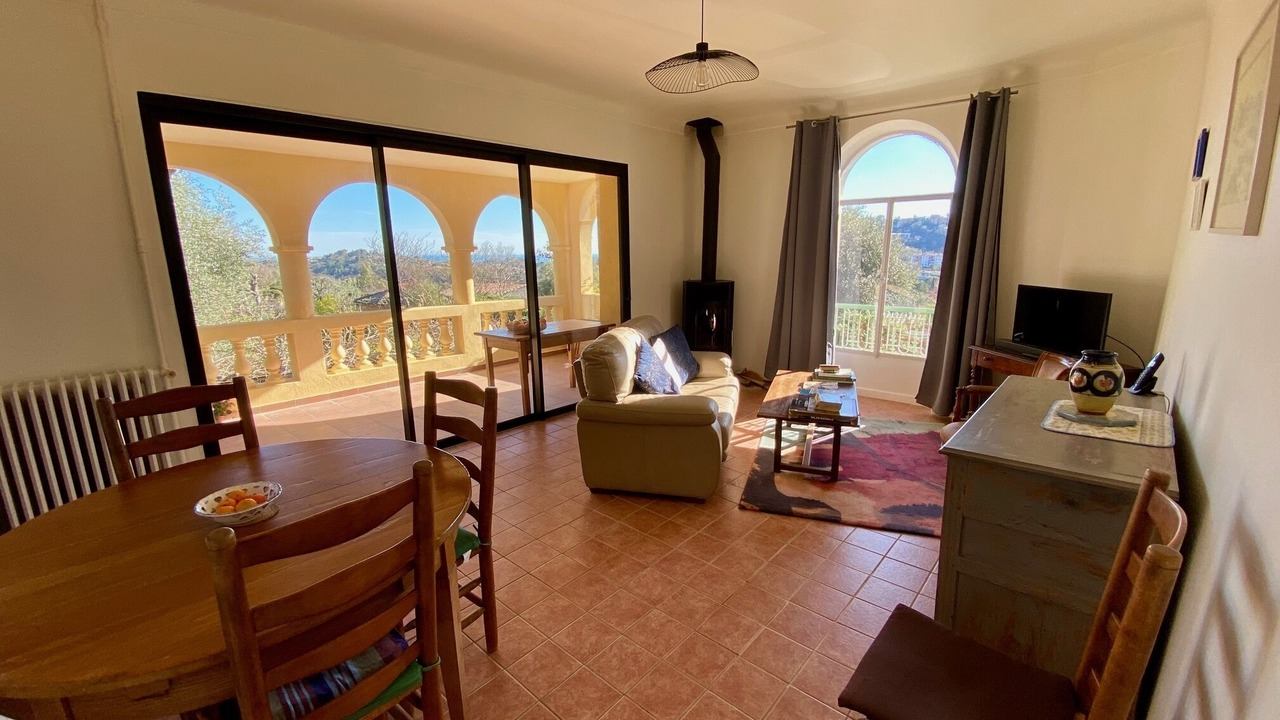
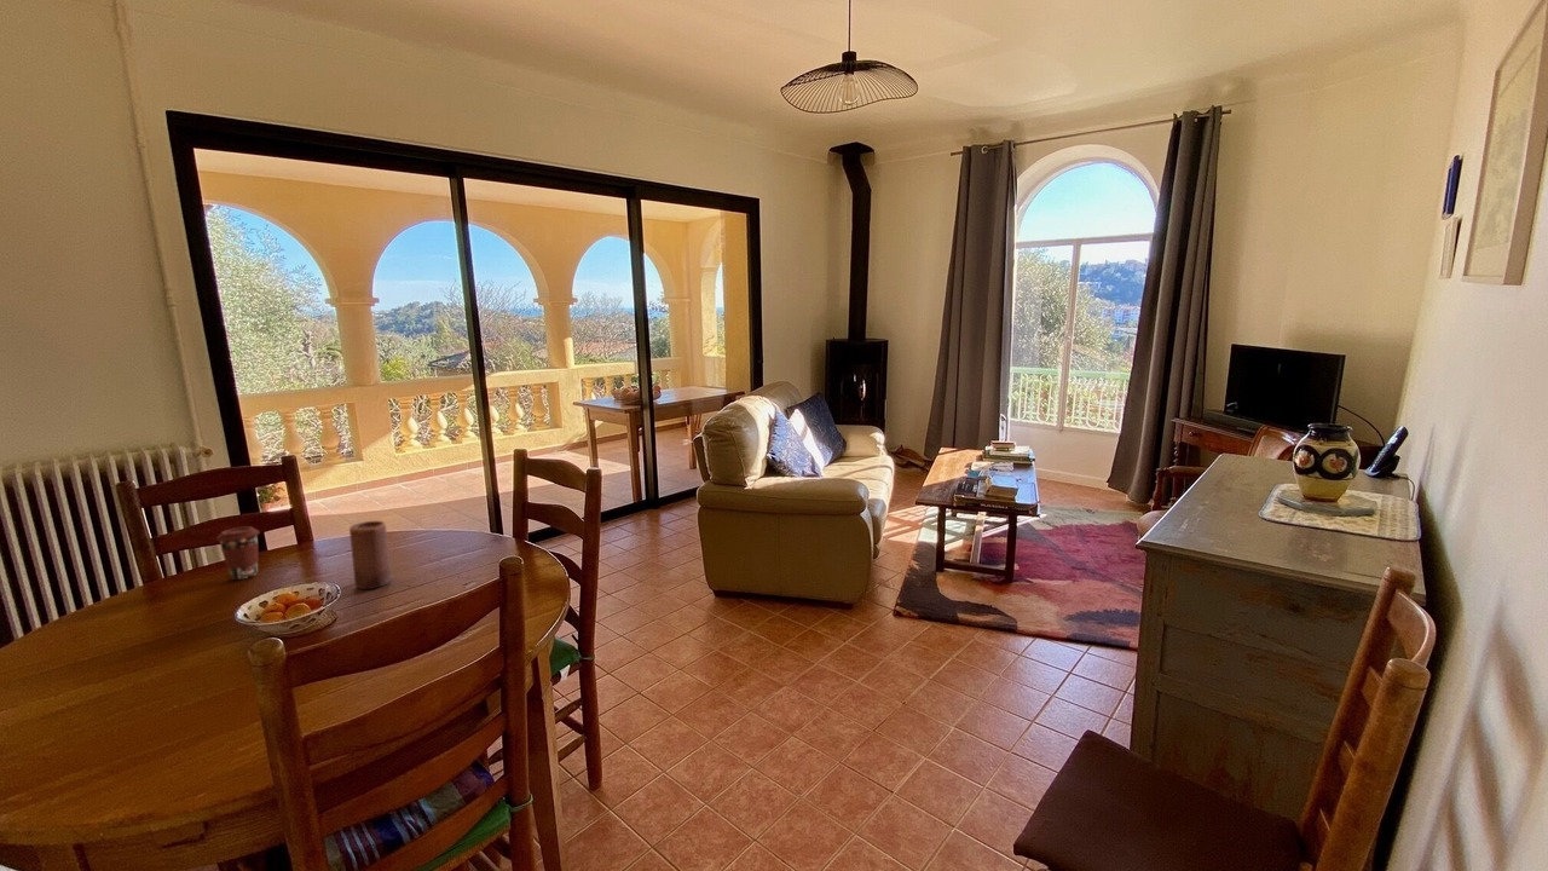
+ candle (370, 554)
+ coffee cup (241, 553)
